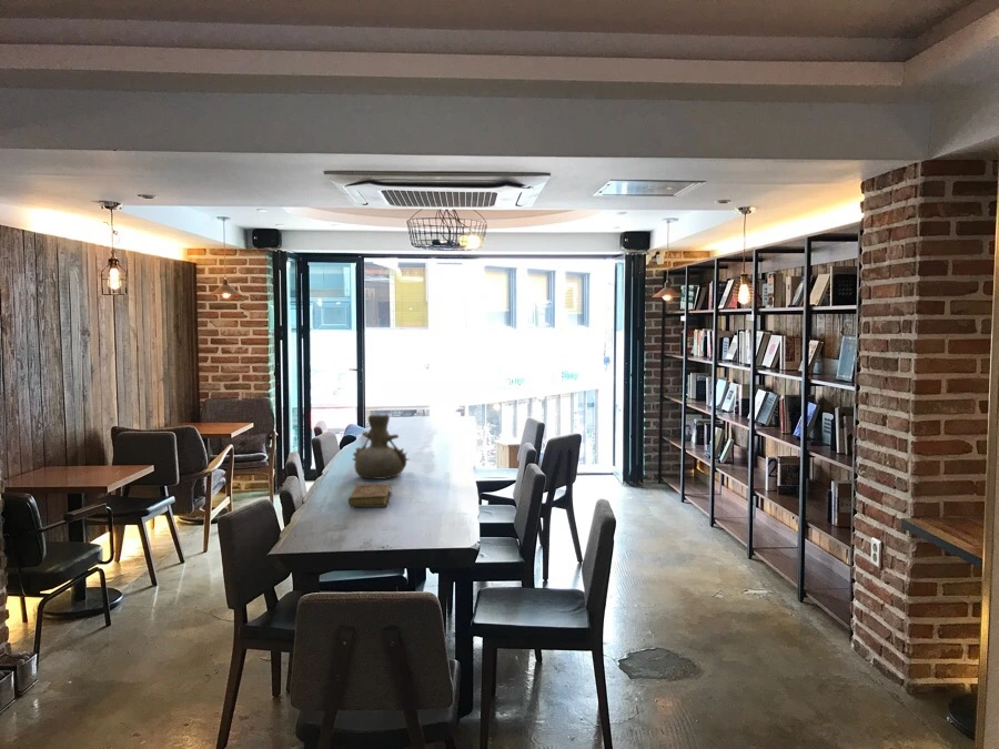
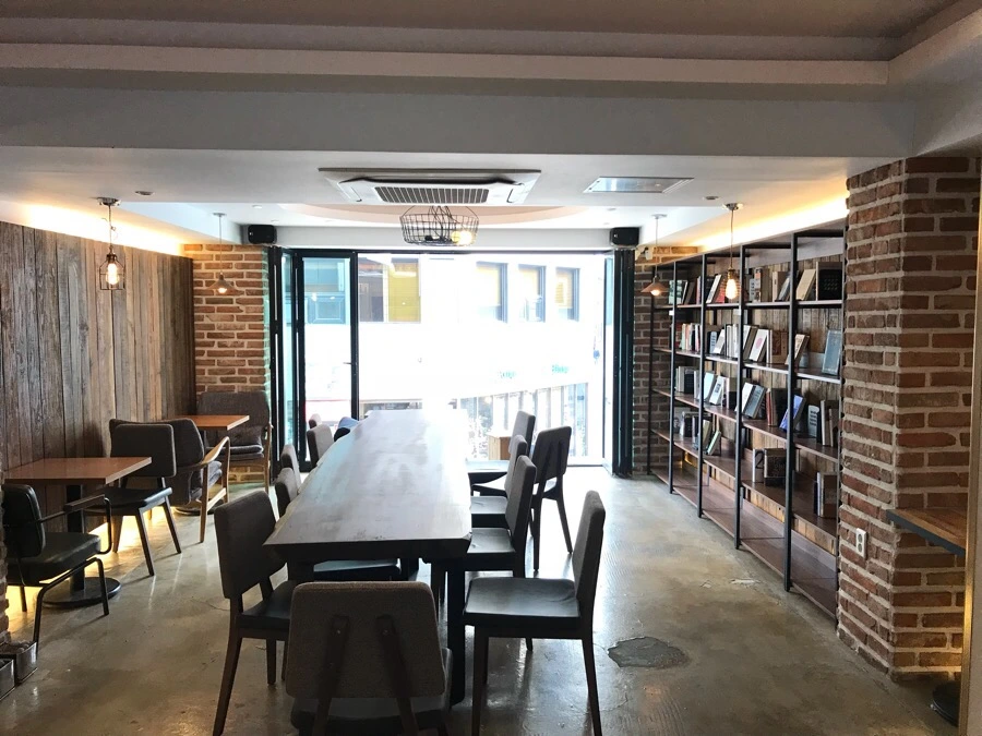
- book (371, 494)
- vase (380, 445)
